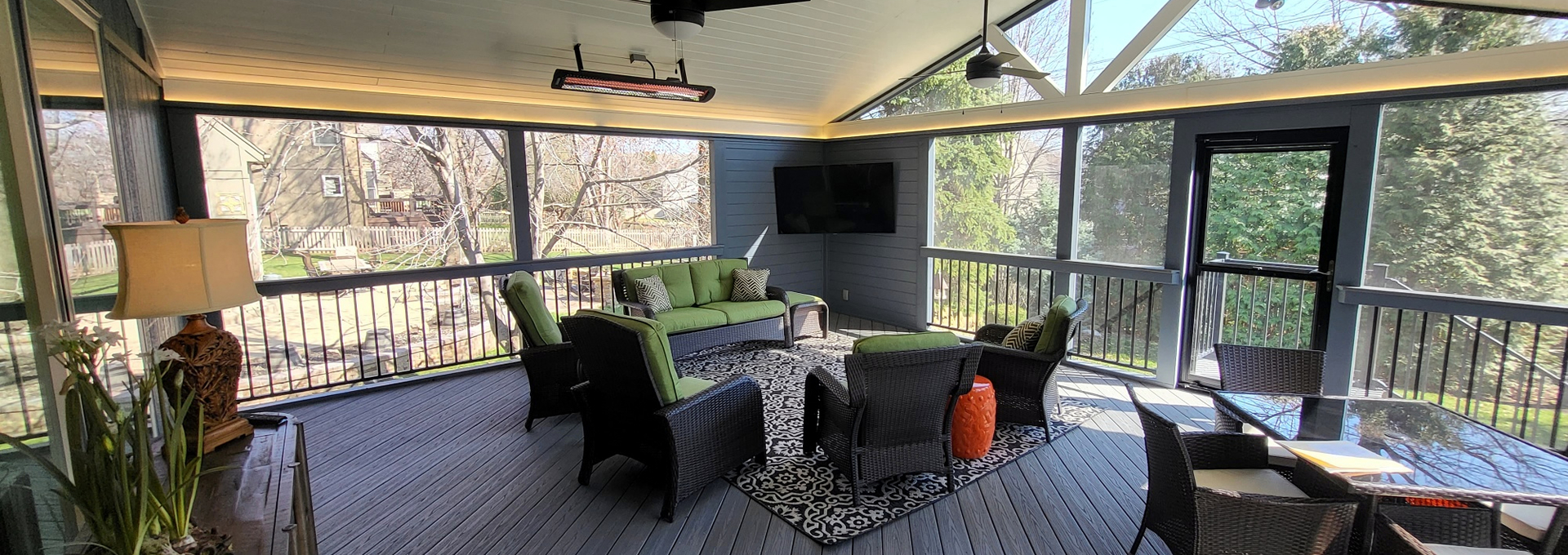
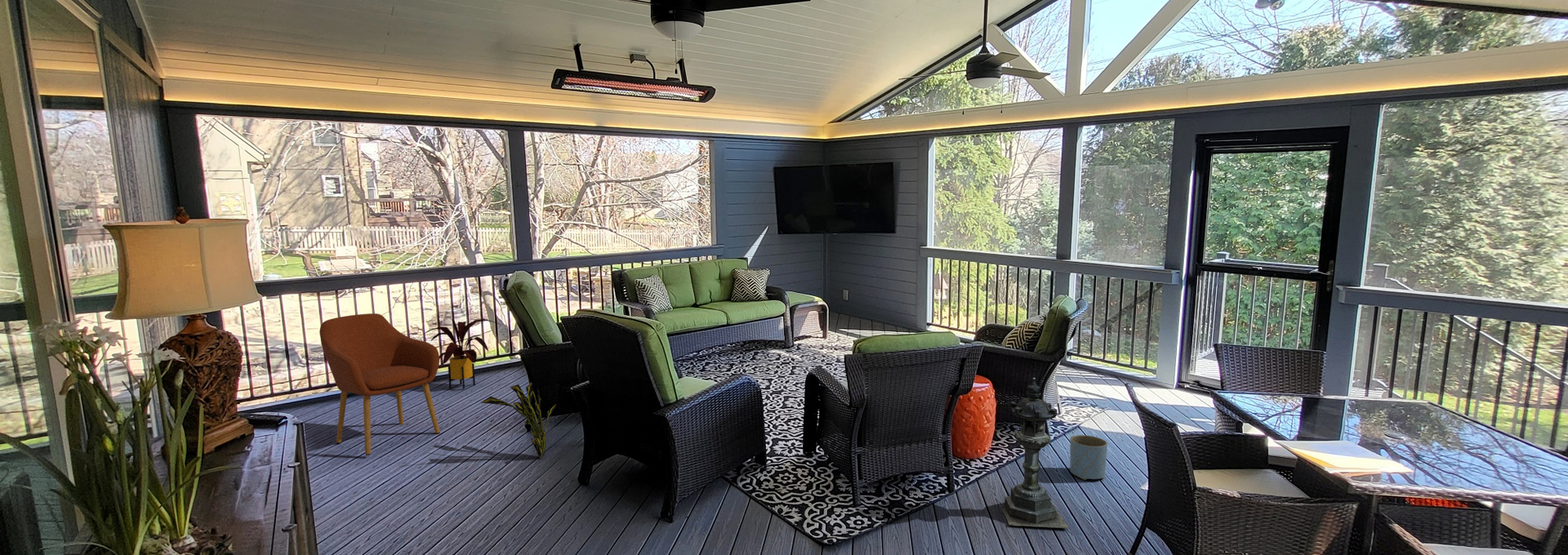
+ house plant (464, 351)
+ planter (1088, 457)
+ decorative plant (526, 418)
+ lantern (1032, 446)
+ armchair (378, 377)
